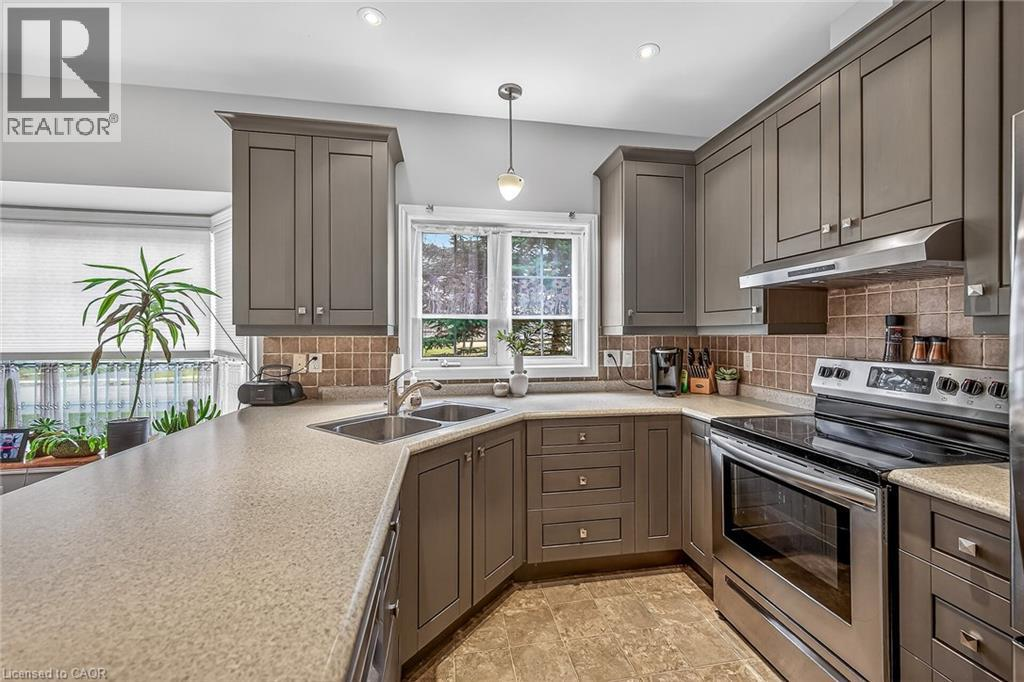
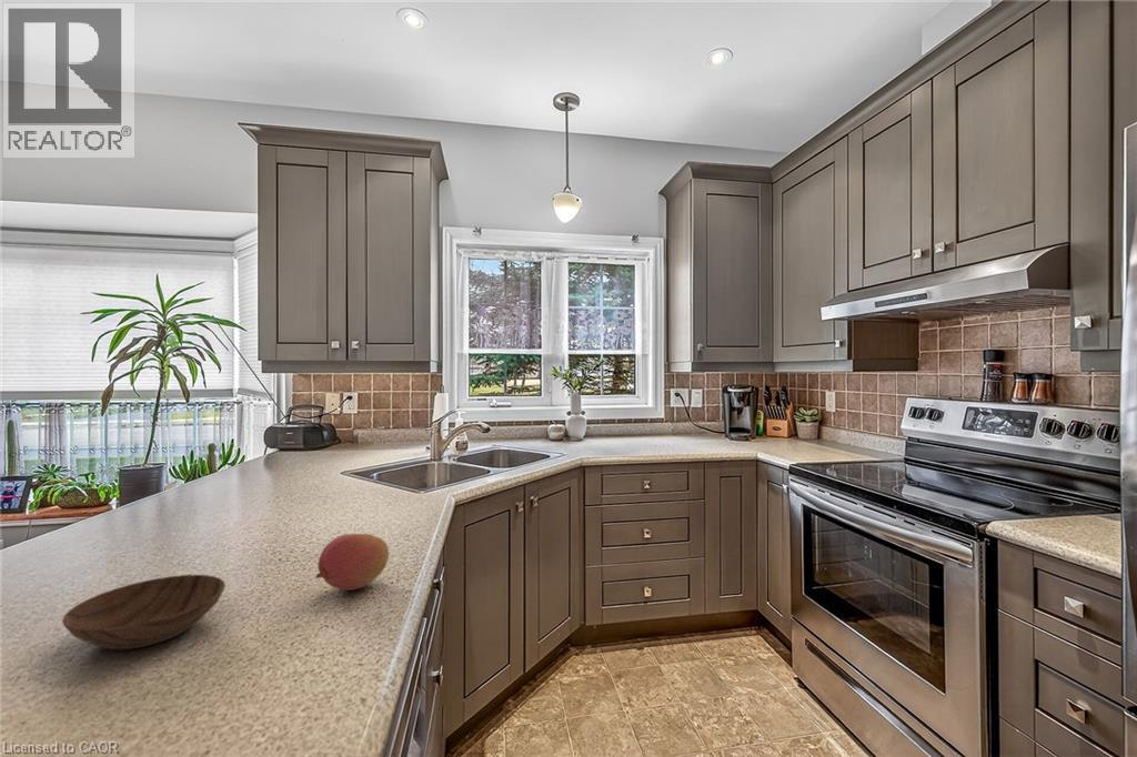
+ bowl (150, 615)
+ fruit (353, 559)
